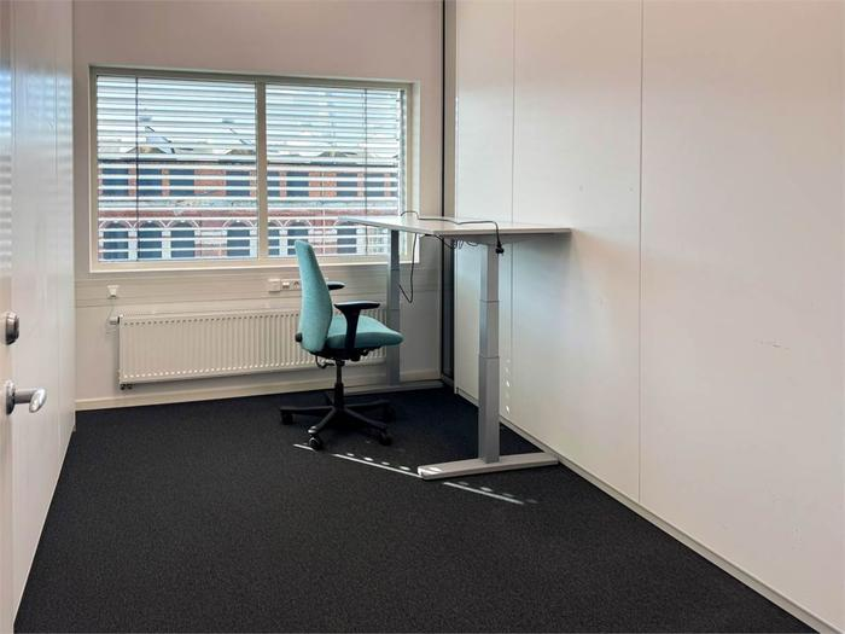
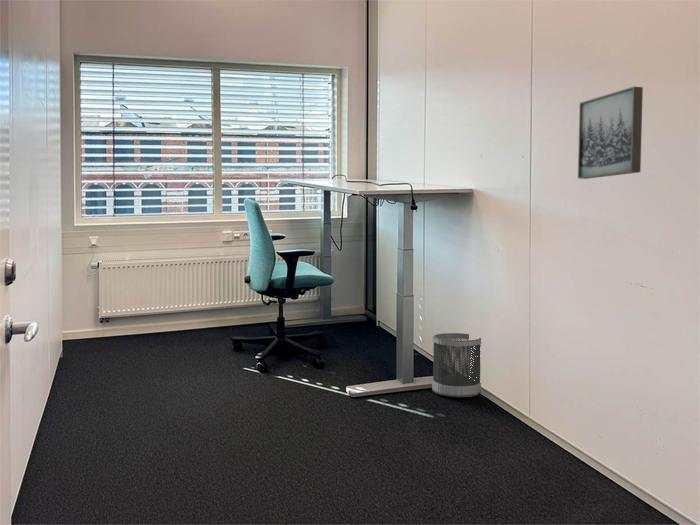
+ wastebasket (456, 363)
+ wall art (608, 135)
